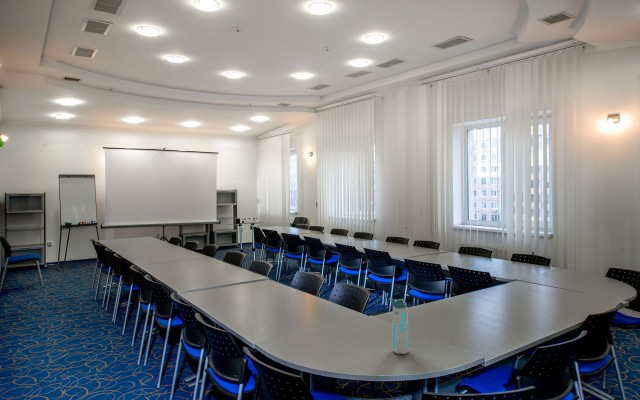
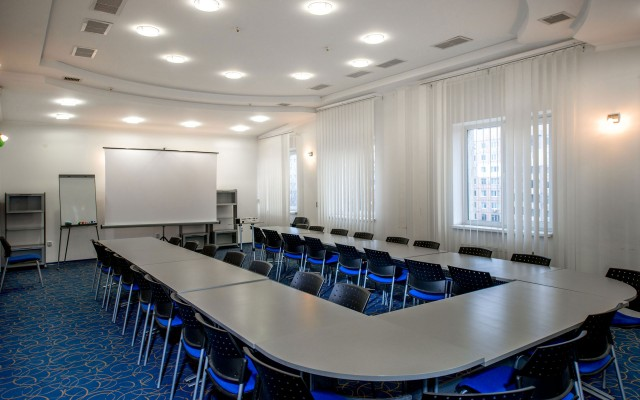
- water bottle (399, 325)
